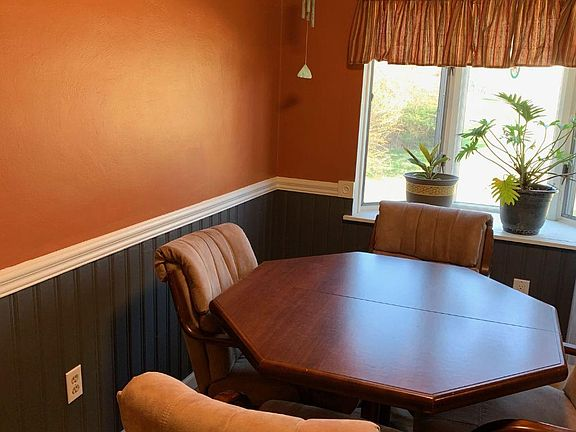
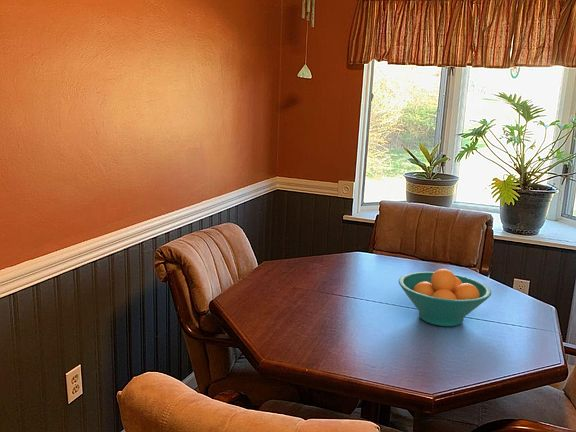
+ fruit bowl (443, 294)
